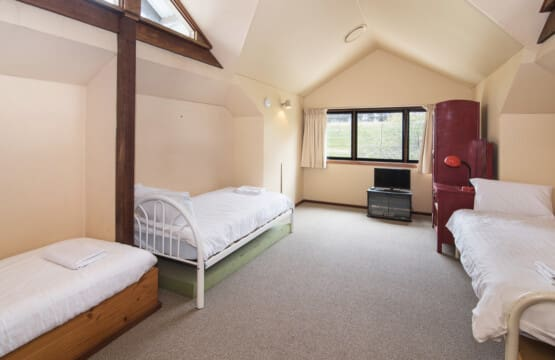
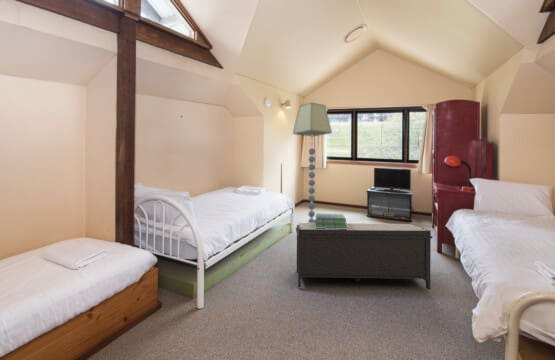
+ stack of books (330, 220)
+ bench (358, 253)
+ floor lamp (311, 168)
